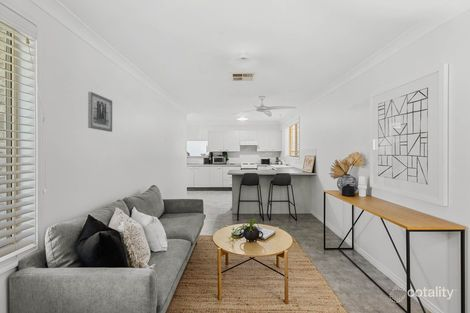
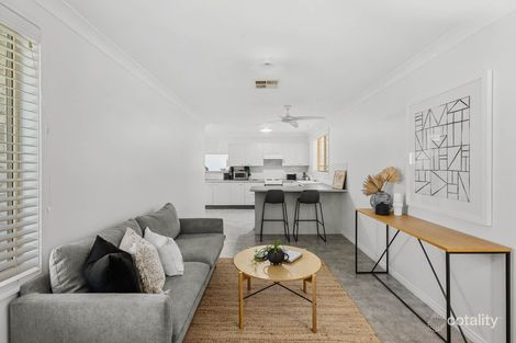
- wall art (101, 113)
